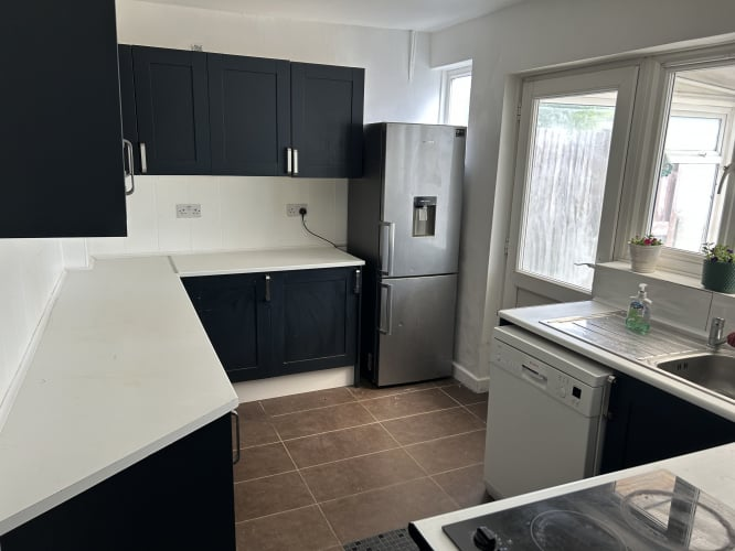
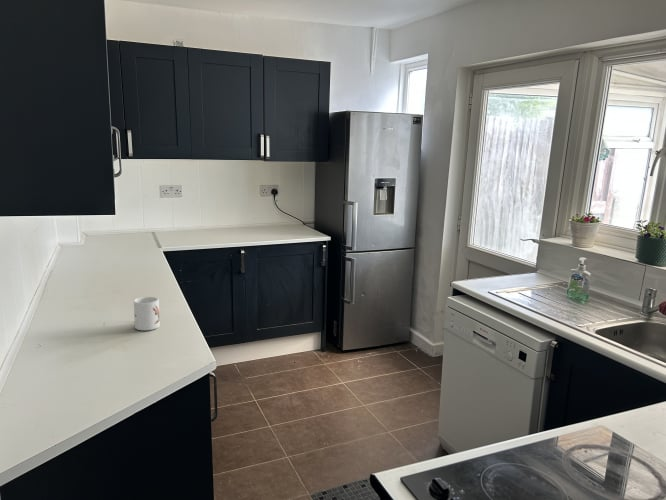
+ mug (148, 311)
